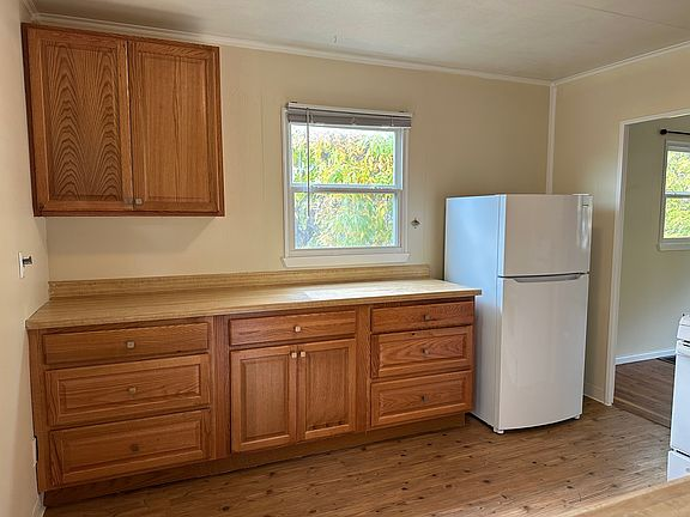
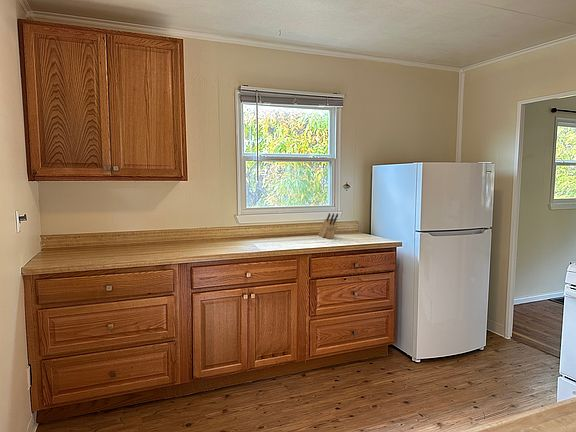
+ knife block (328, 224)
